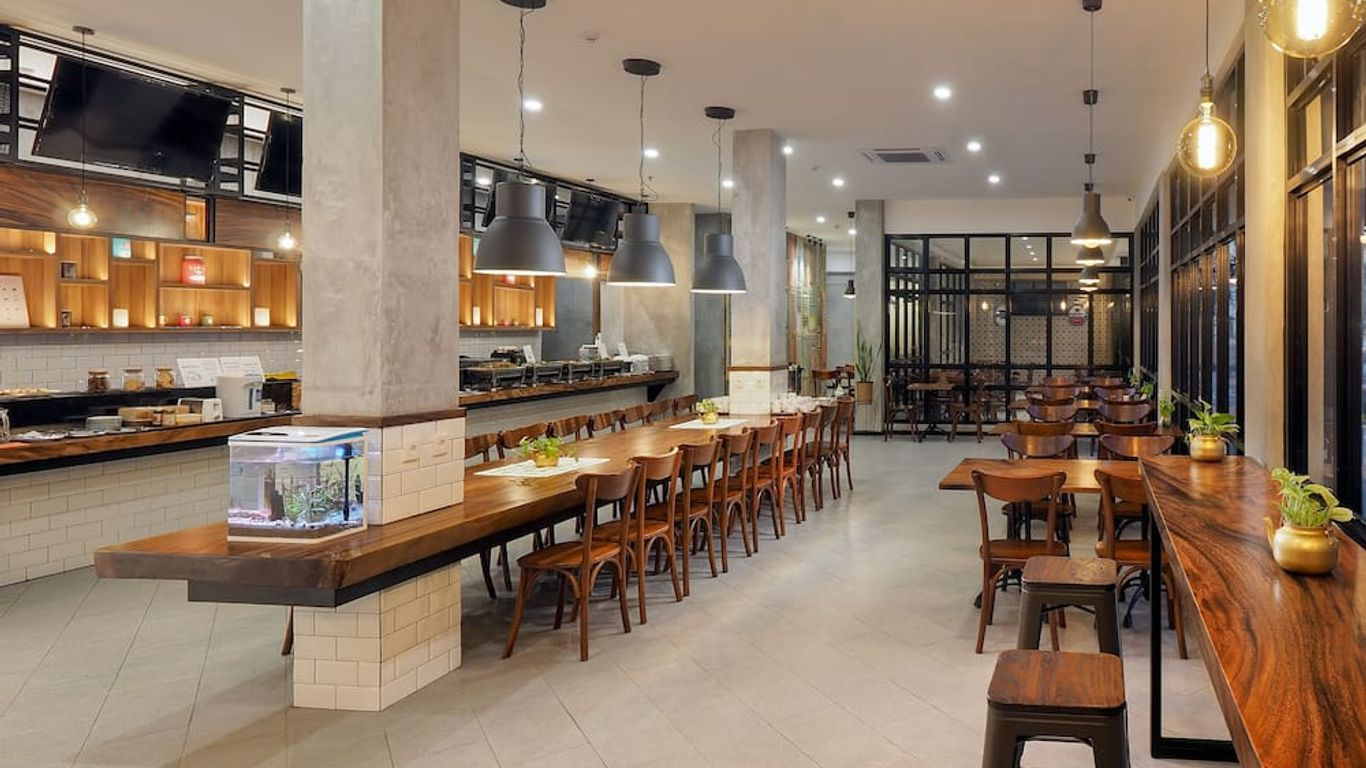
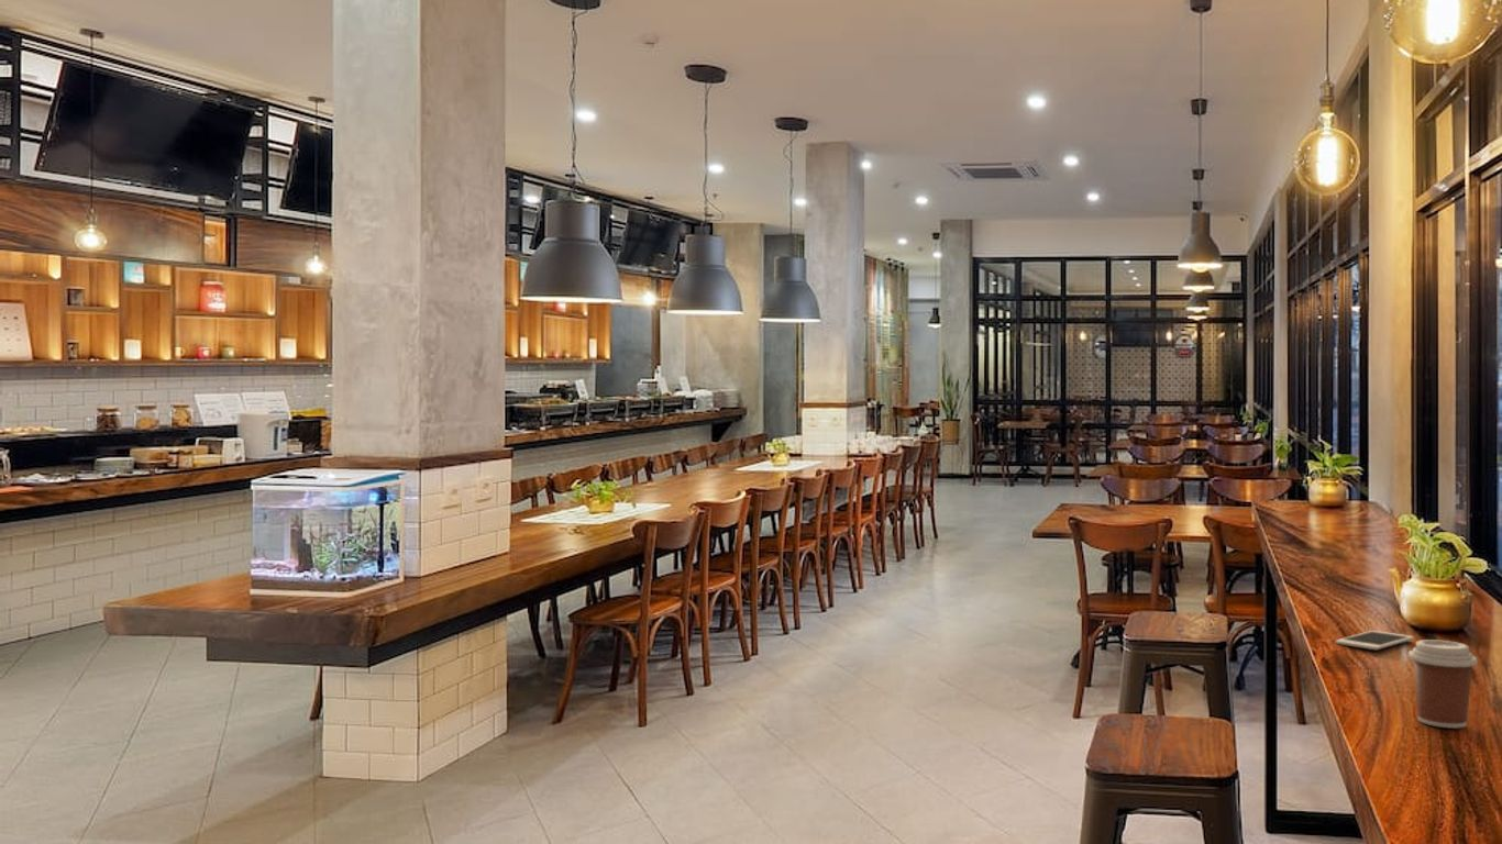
+ coffee cup (1442, 682)
+ cell phone (1374, 640)
